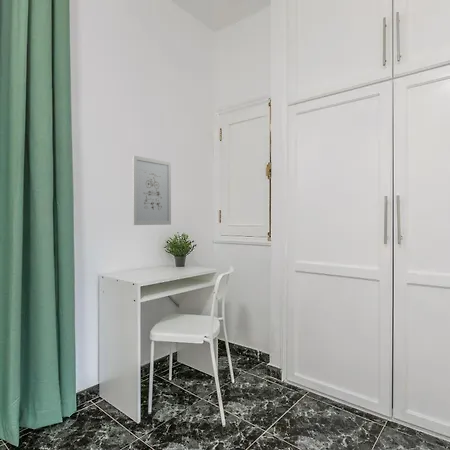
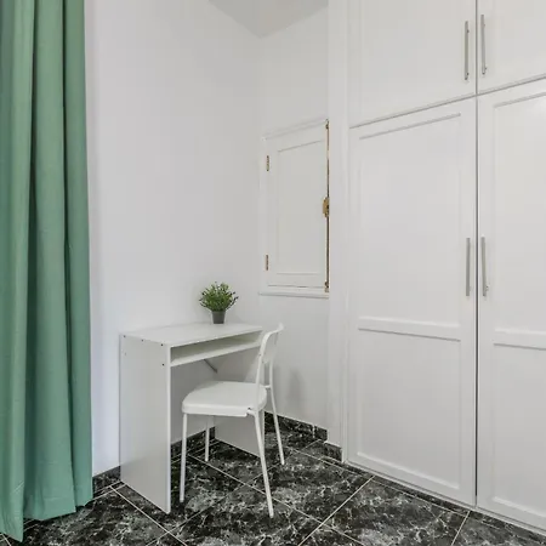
- wall art (152, 192)
